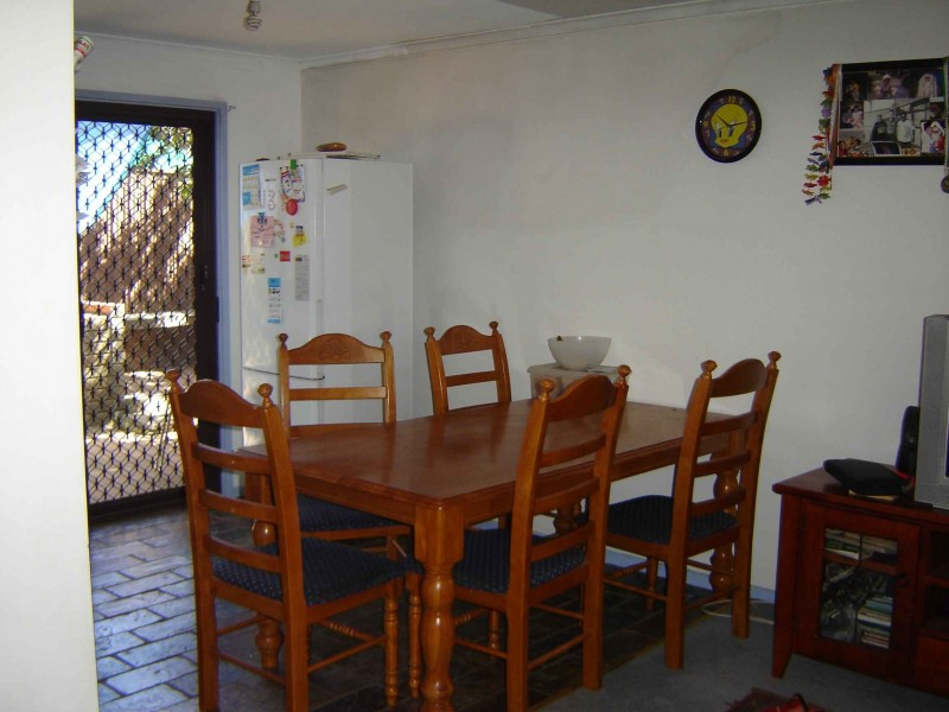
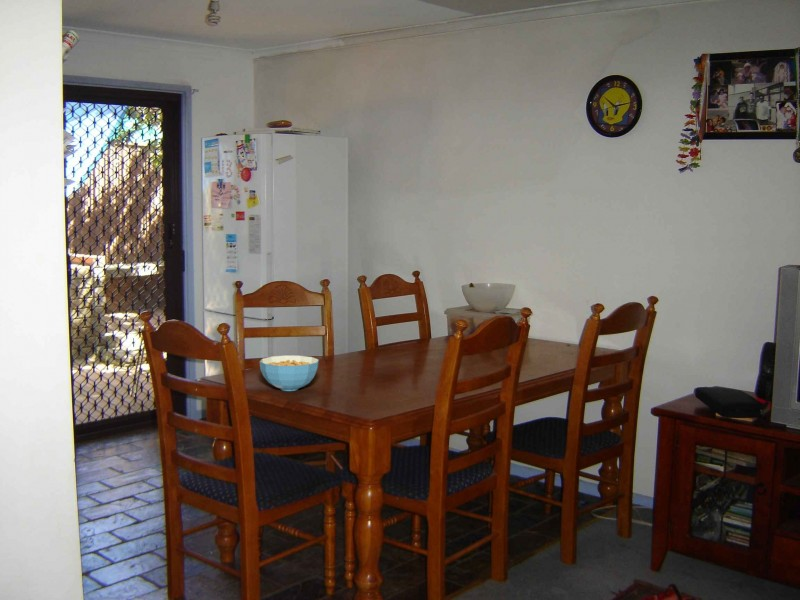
+ cereal bowl (289, 374)
